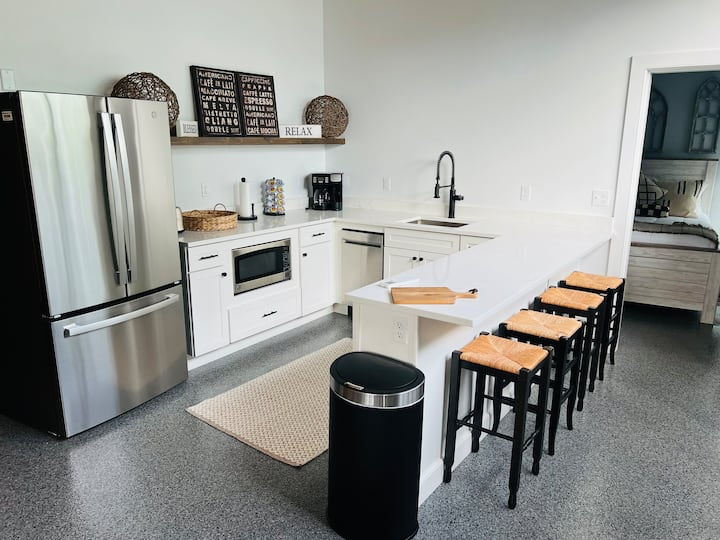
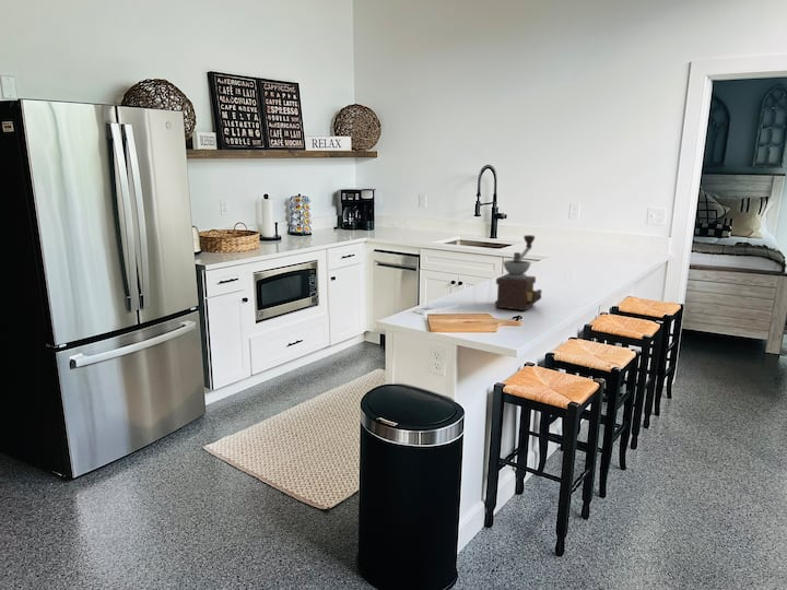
+ coffee grinder (526, 271)
